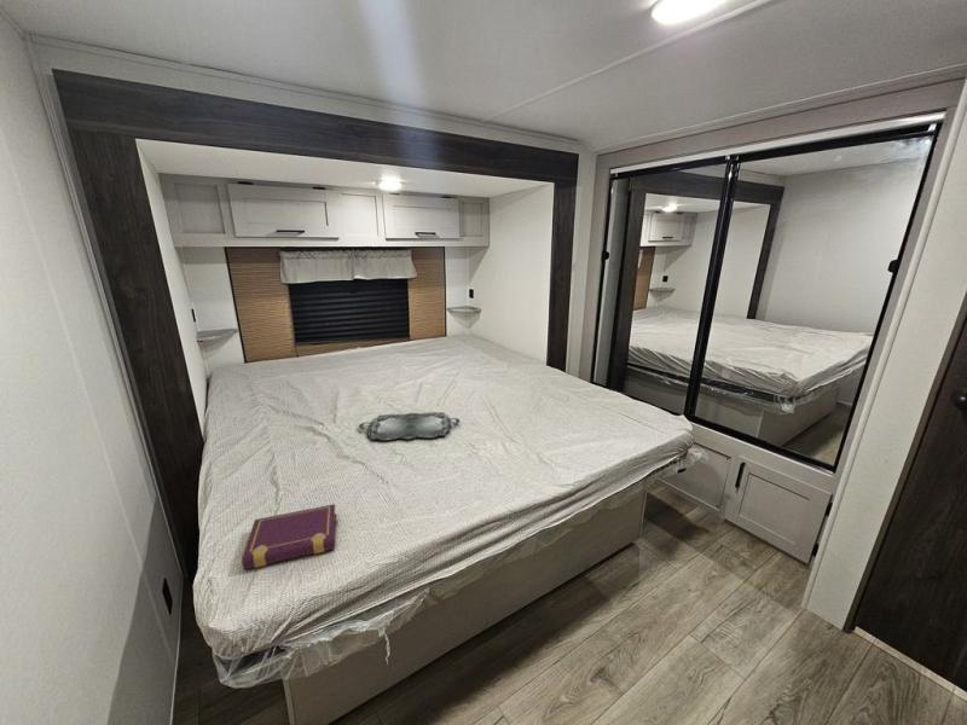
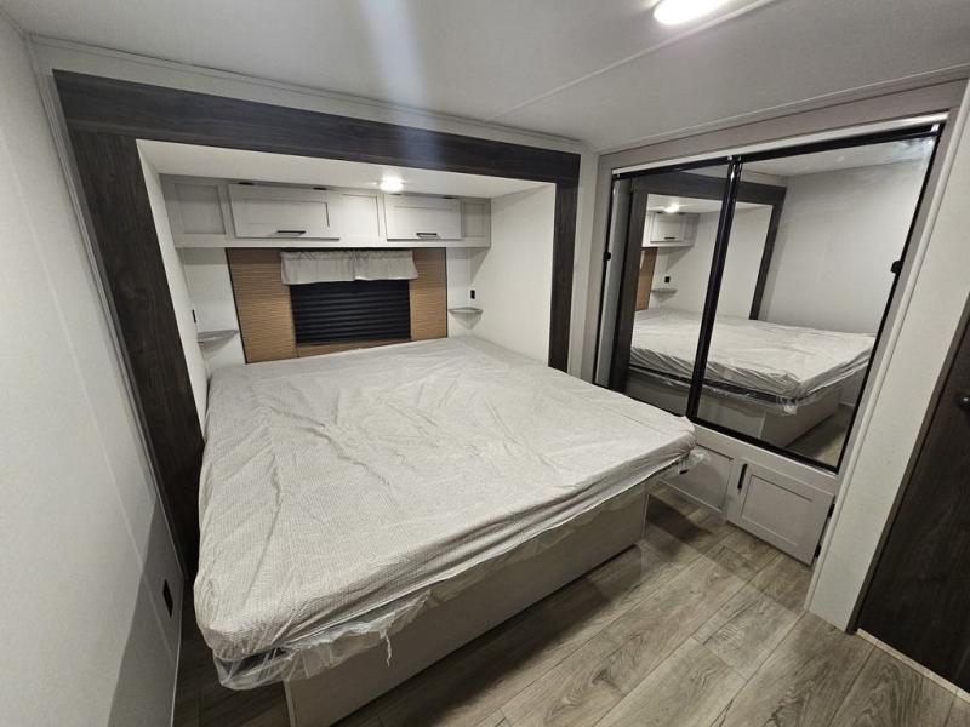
- serving tray (410, 424)
- book (294, 534)
